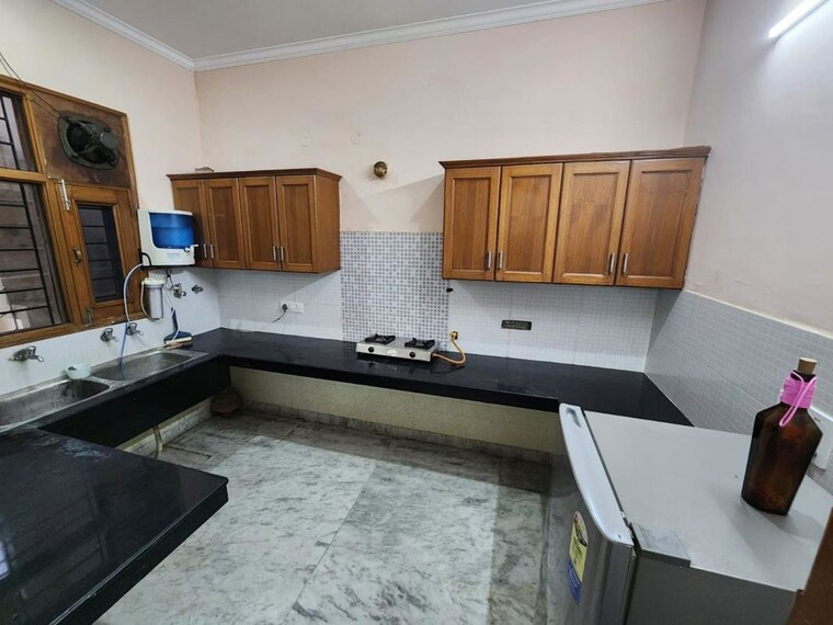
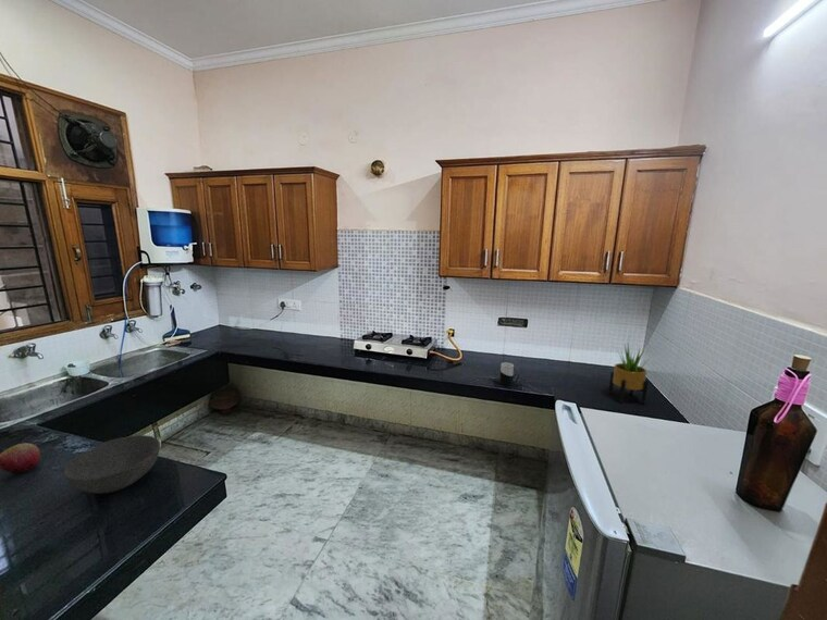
+ potted plant (629, 372)
+ bowl (116, 468)
+ apple (18, 458)
+ cup (509, 374)
